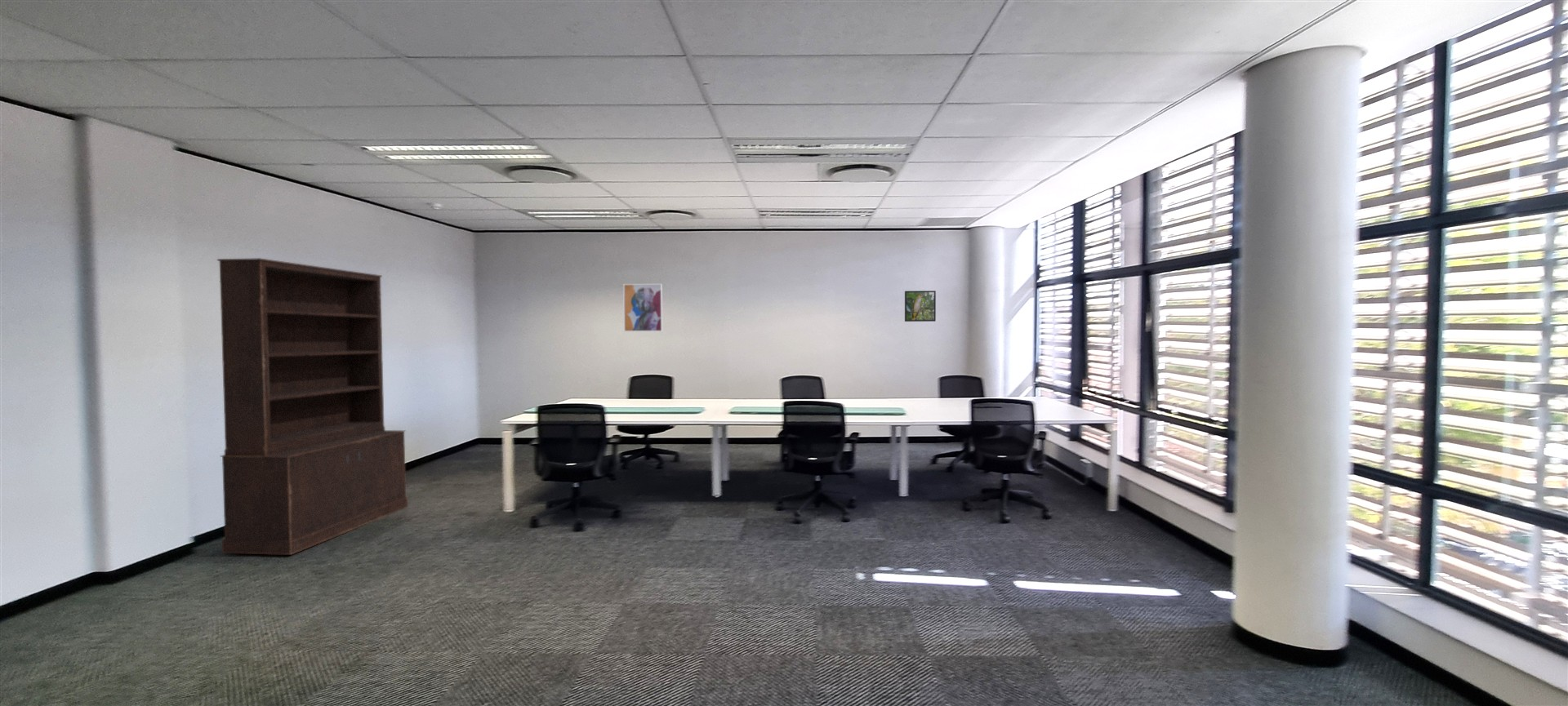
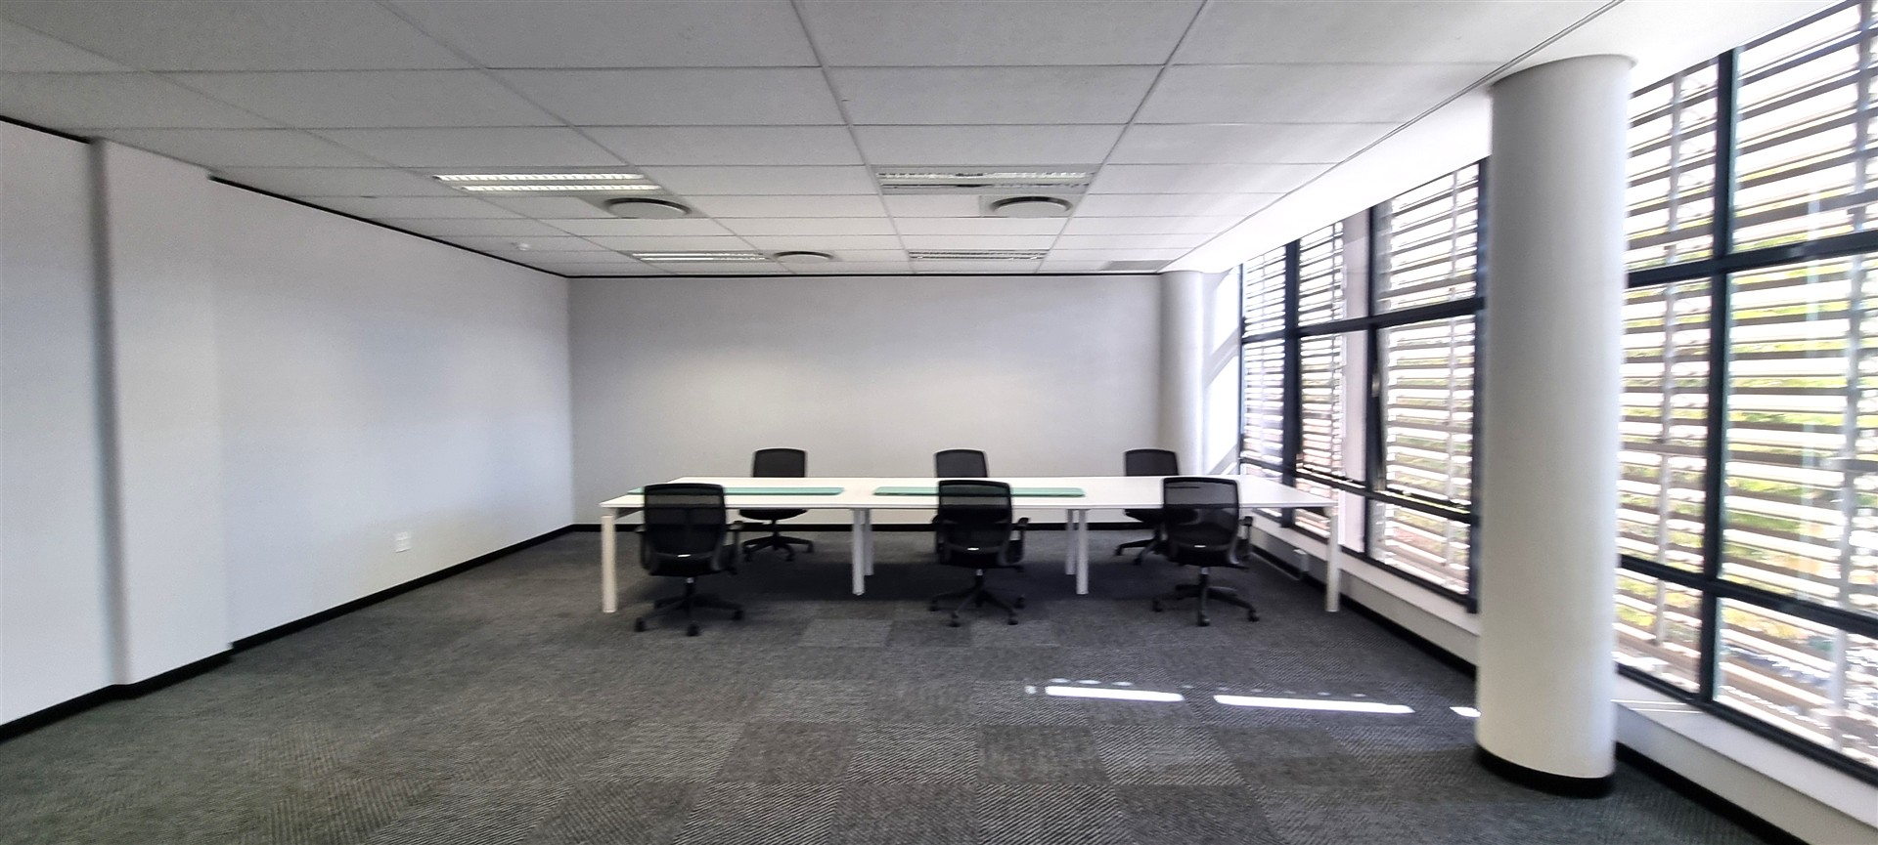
- wall art (643, 308)
- bookcase (323, 398)
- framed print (920, 306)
